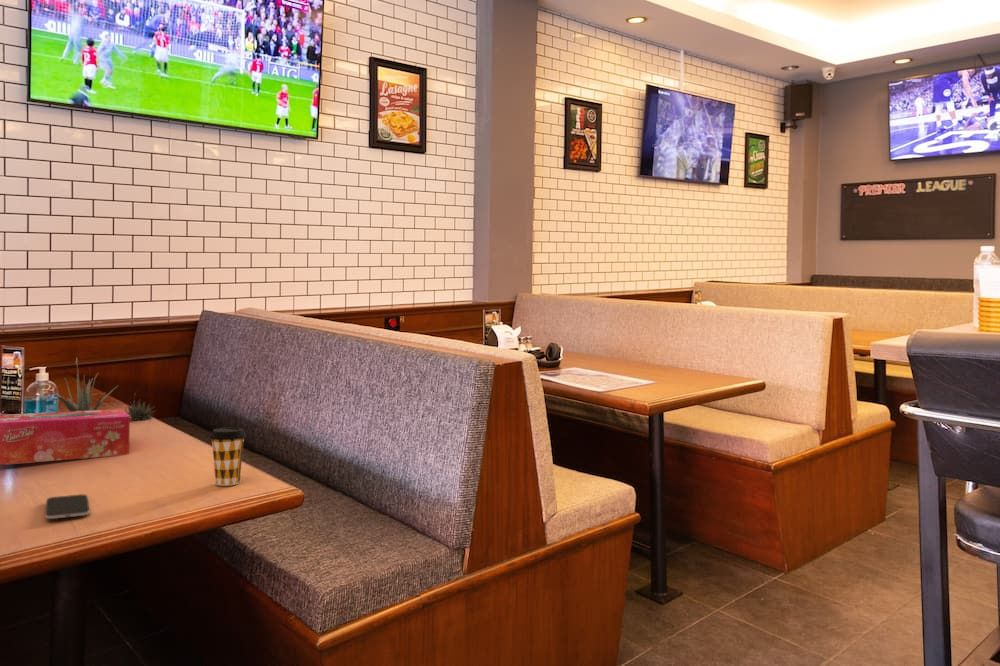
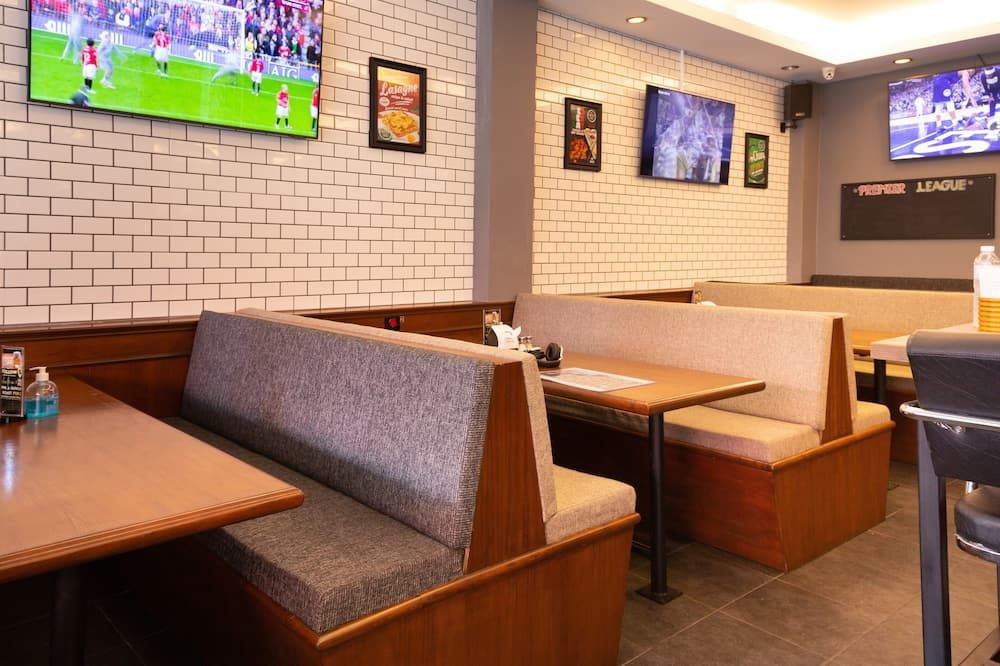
- succulent plant (102, 393)
- tissue box (62, 435)
- smartphone (67, 506)
- coffee cup (227, 456)
